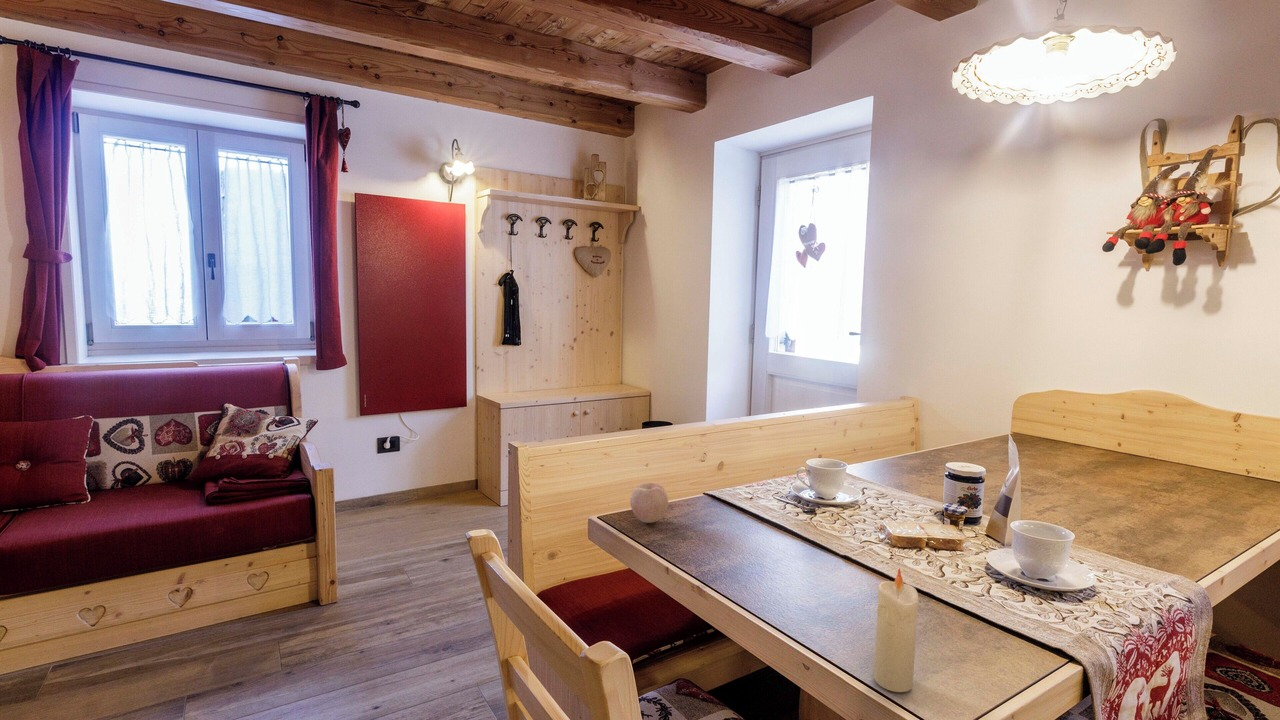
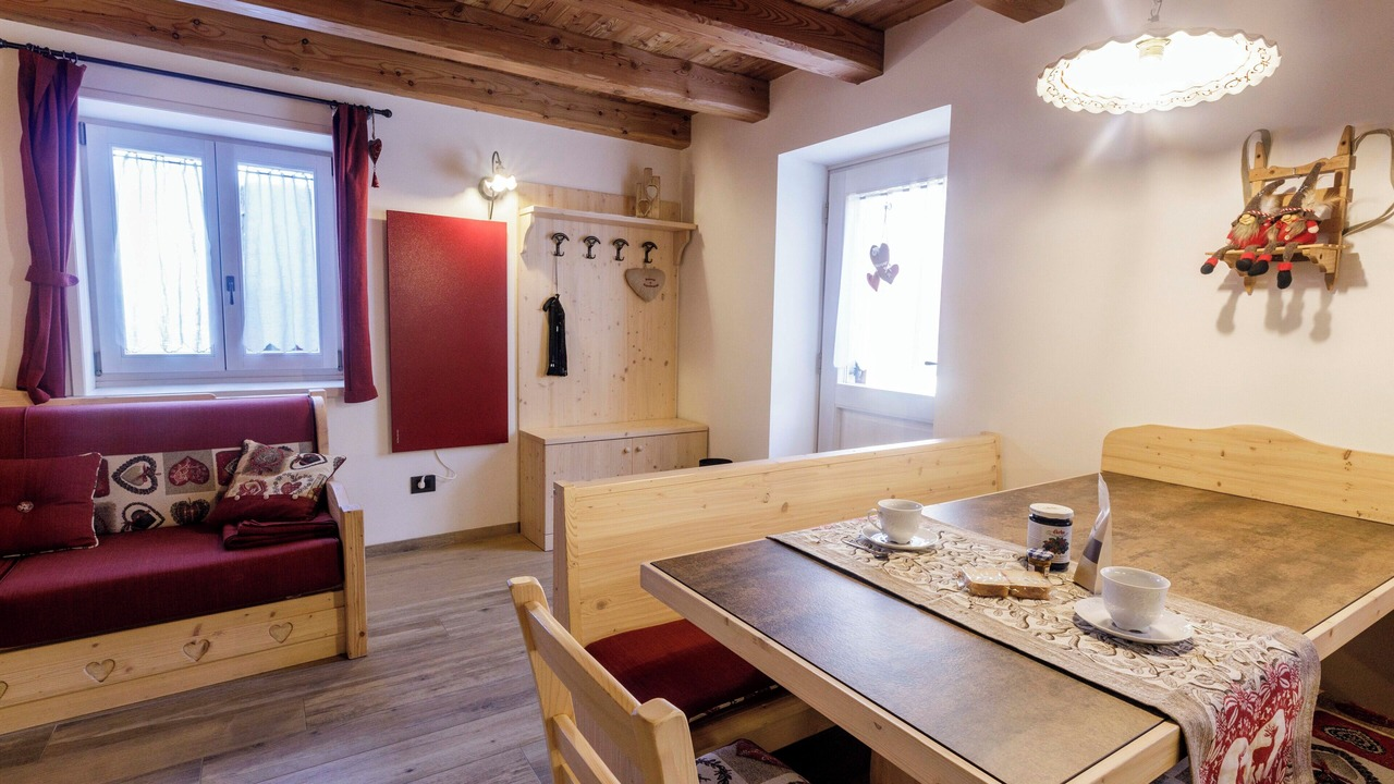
- candle (896, 625)
- apple (648, 503)
